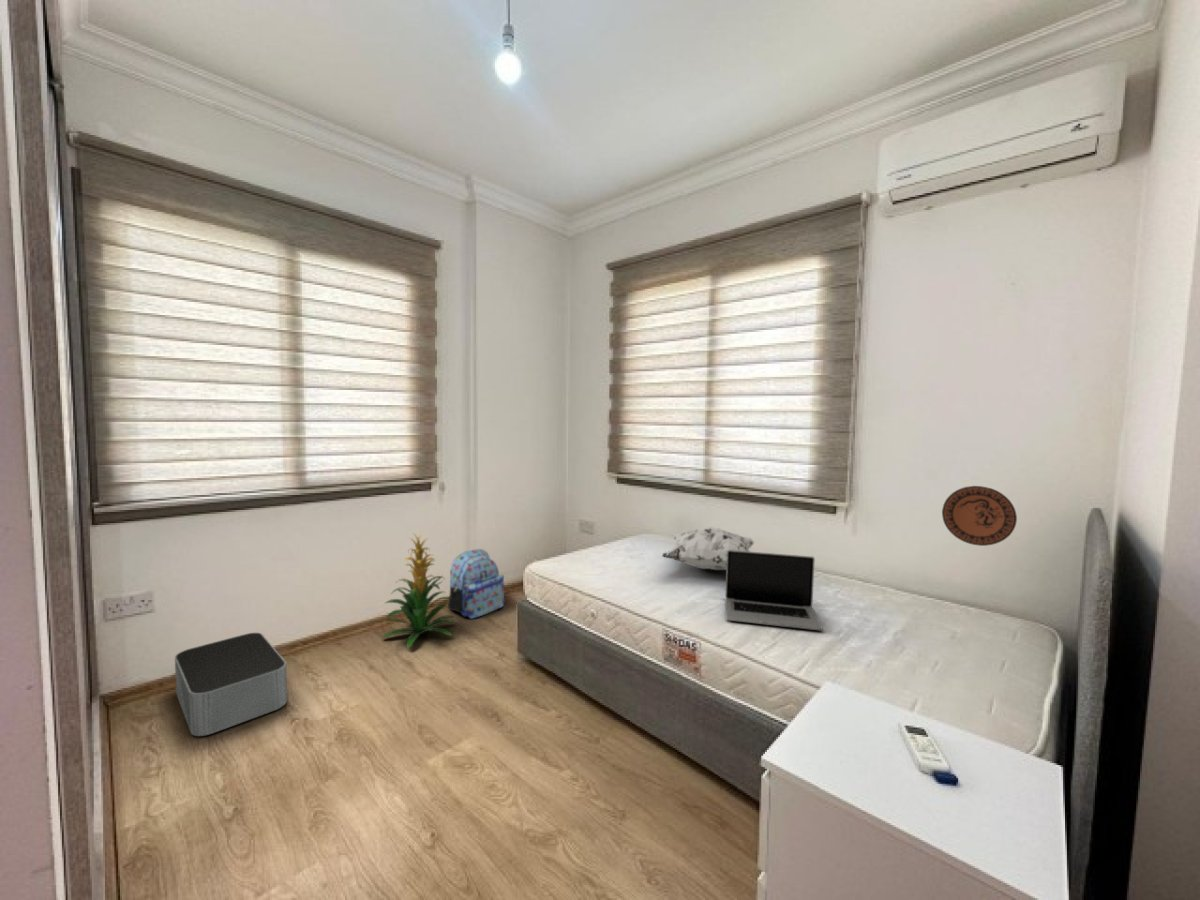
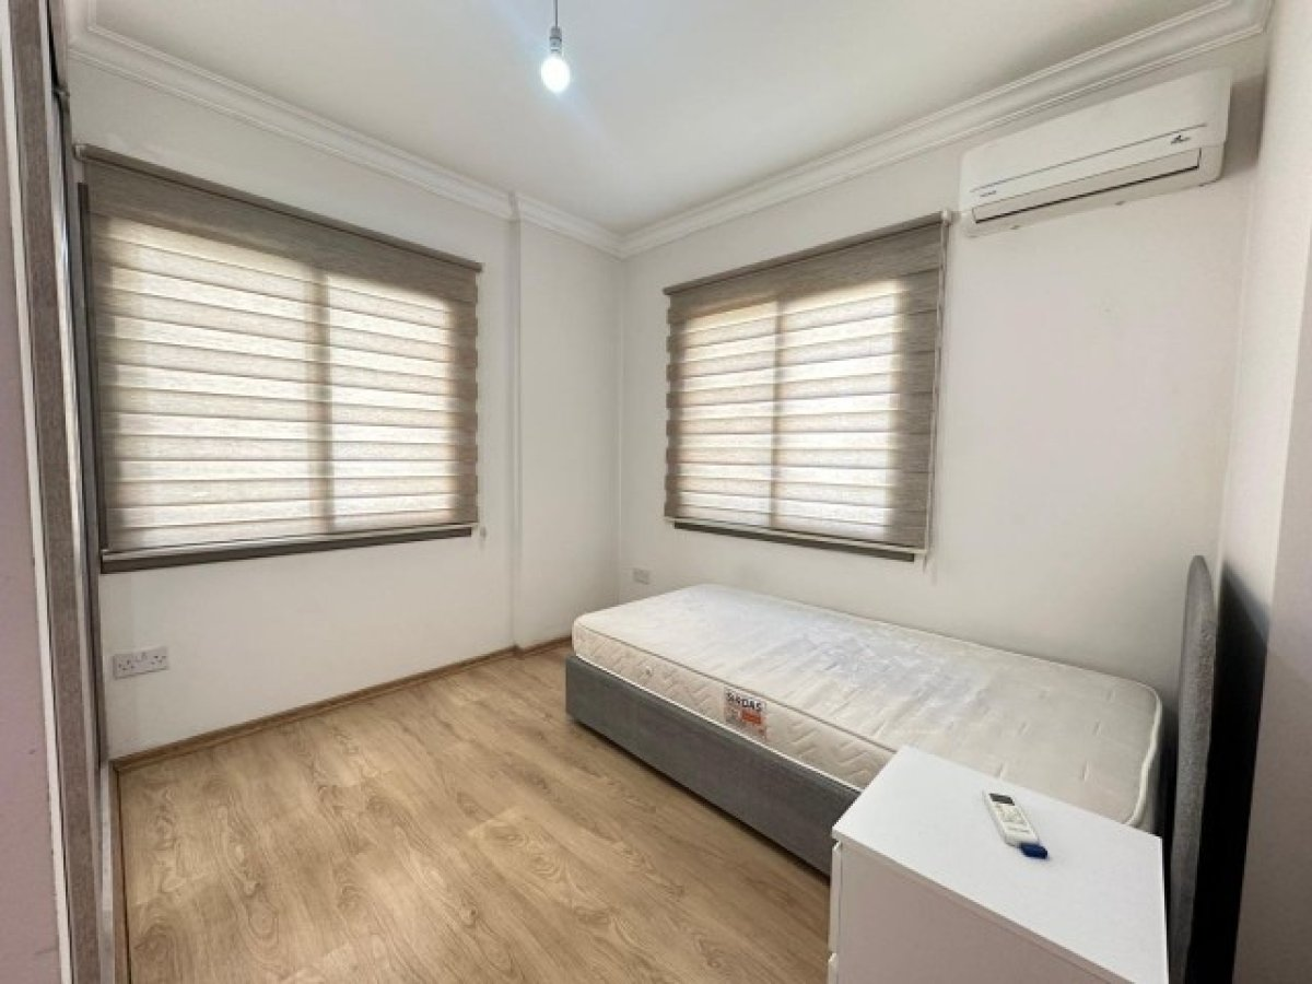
- laptop (771, 588)
- decorative plate (977, 515)
- indoor plant (419, 583)
- decorative pillow (711, 549)
- backpack (477, 580)
- storage bin (230, 678)
